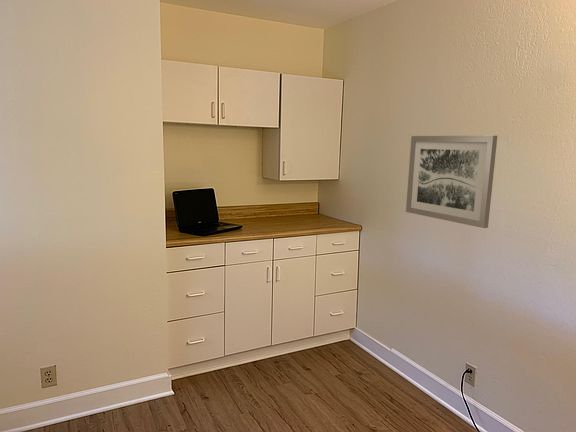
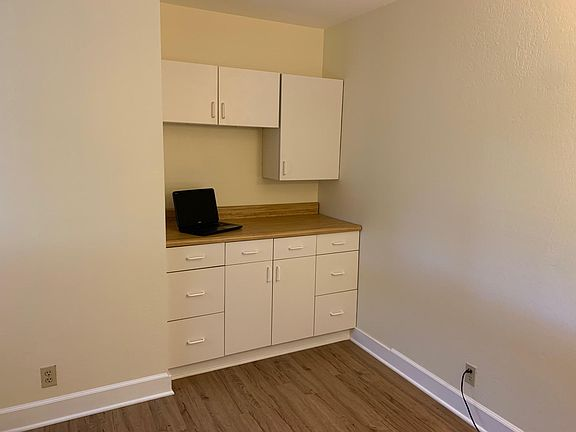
- wall art (446, 178)
